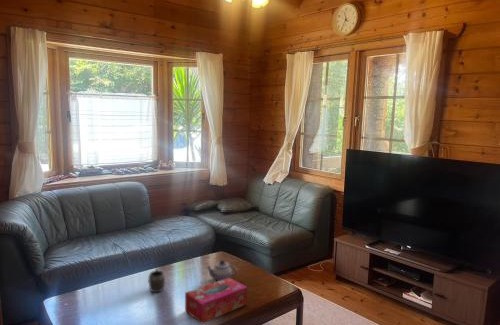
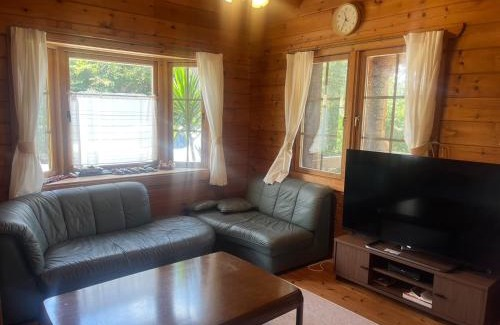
- teapot (221, 269)
- mug (156, 280)
- tissue box (216, 298)
